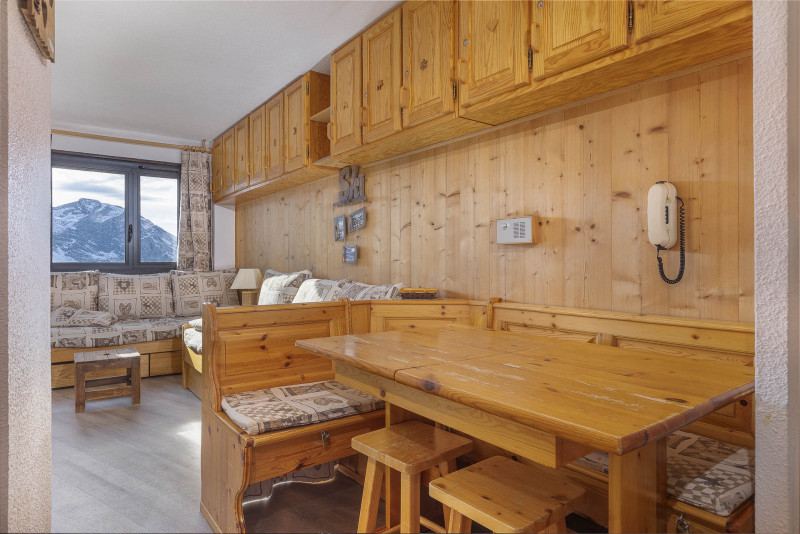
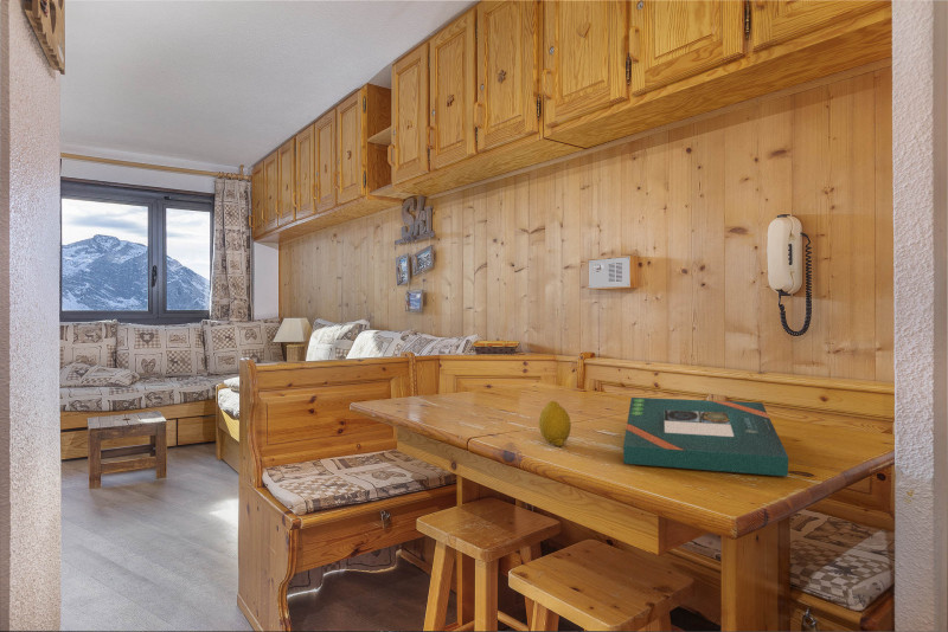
+ board game (696, 425)
+ fruit (555, 423)
